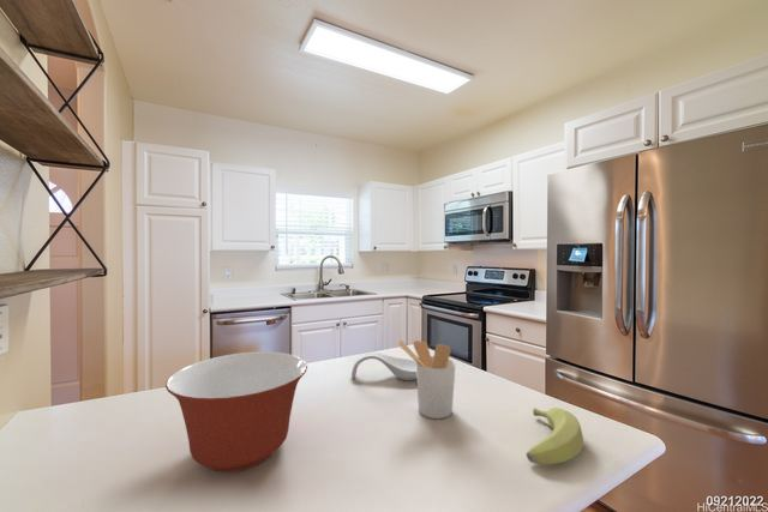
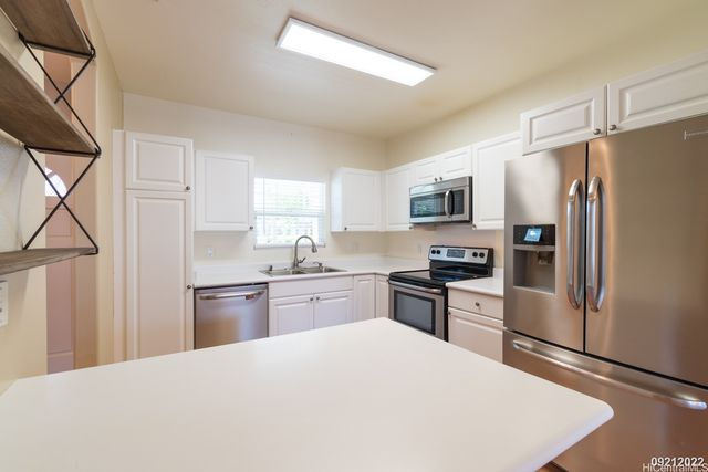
- banana (550, 423)
- utensil holder (425, 374)
- spoon rest (389, 366)
- mixing bowl (241, 410)
